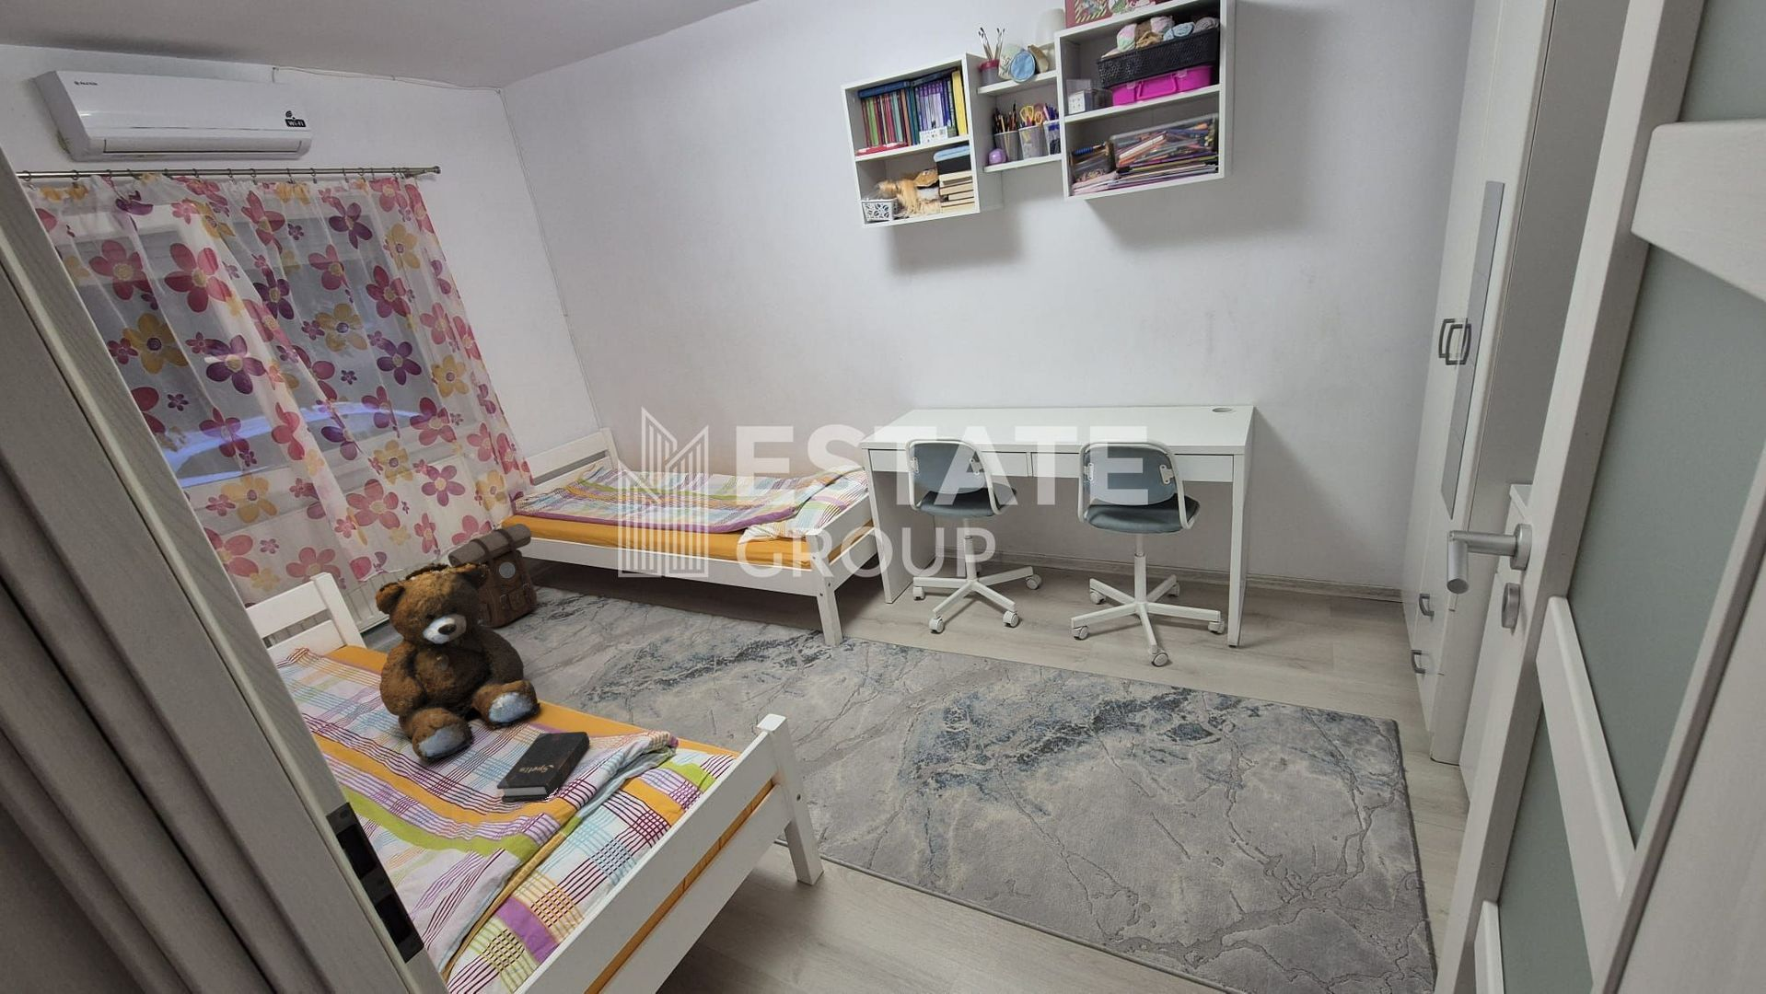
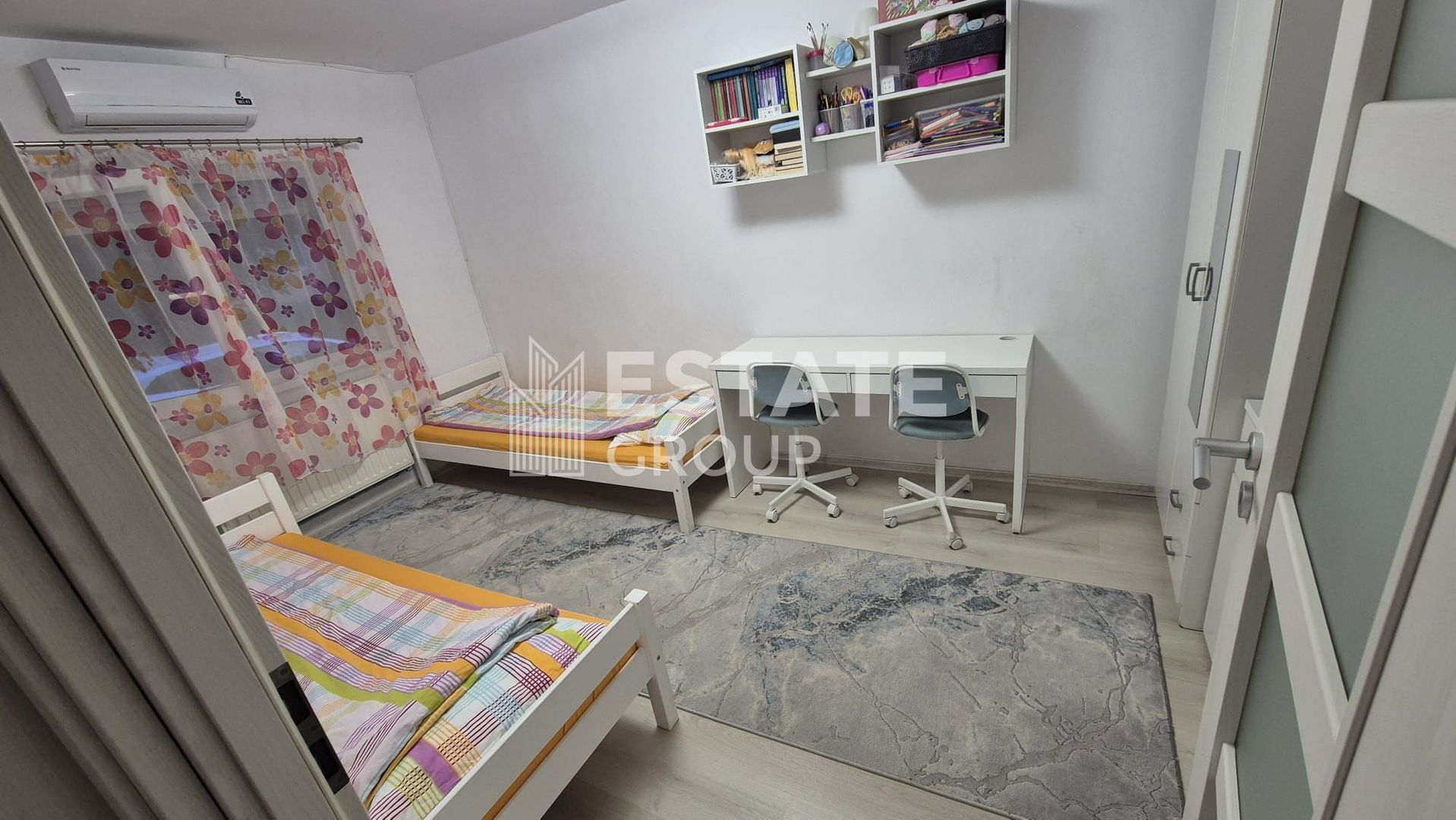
- backpack (494, 576)
- teddy bear (446, 647)
- hardback book (546, 764)
